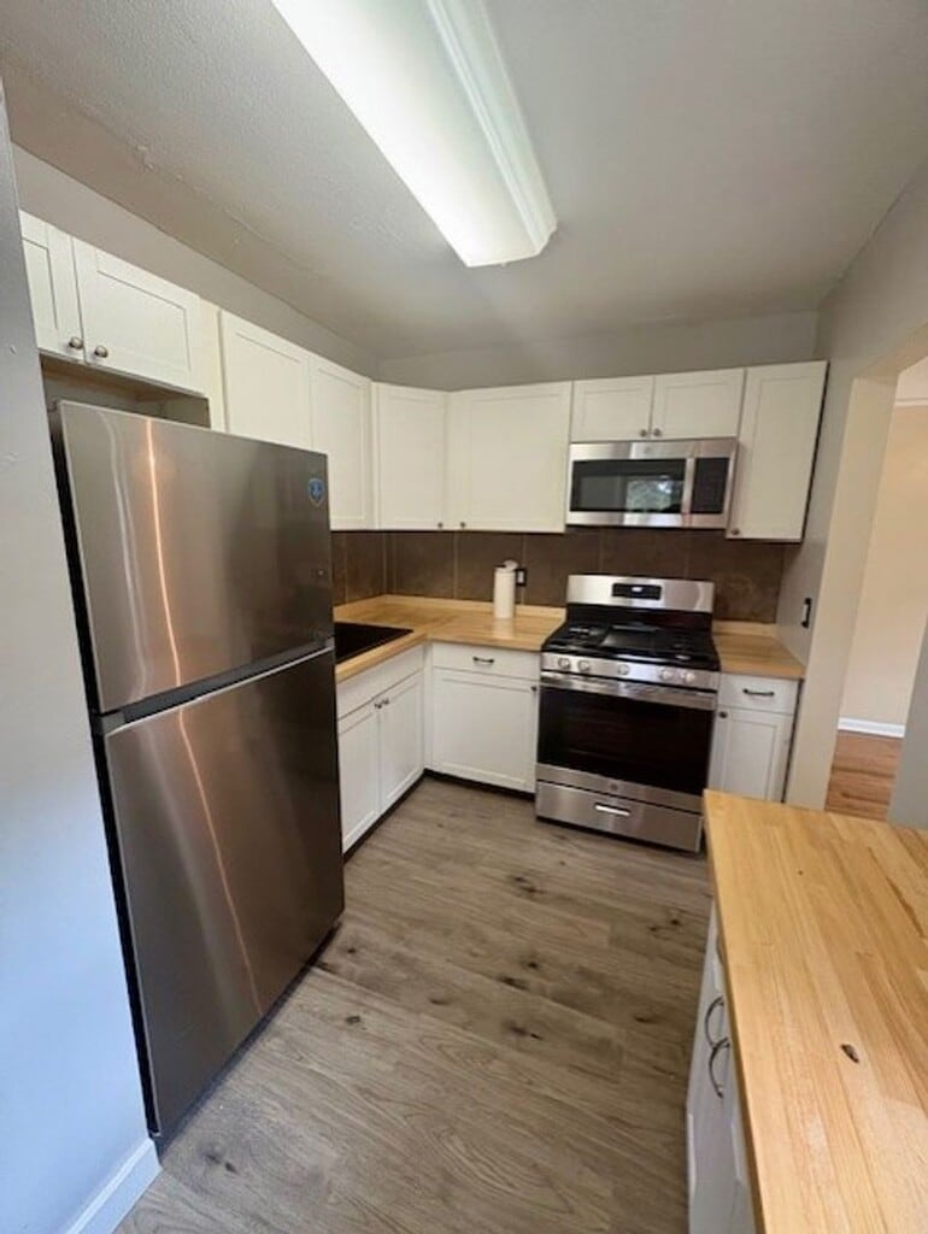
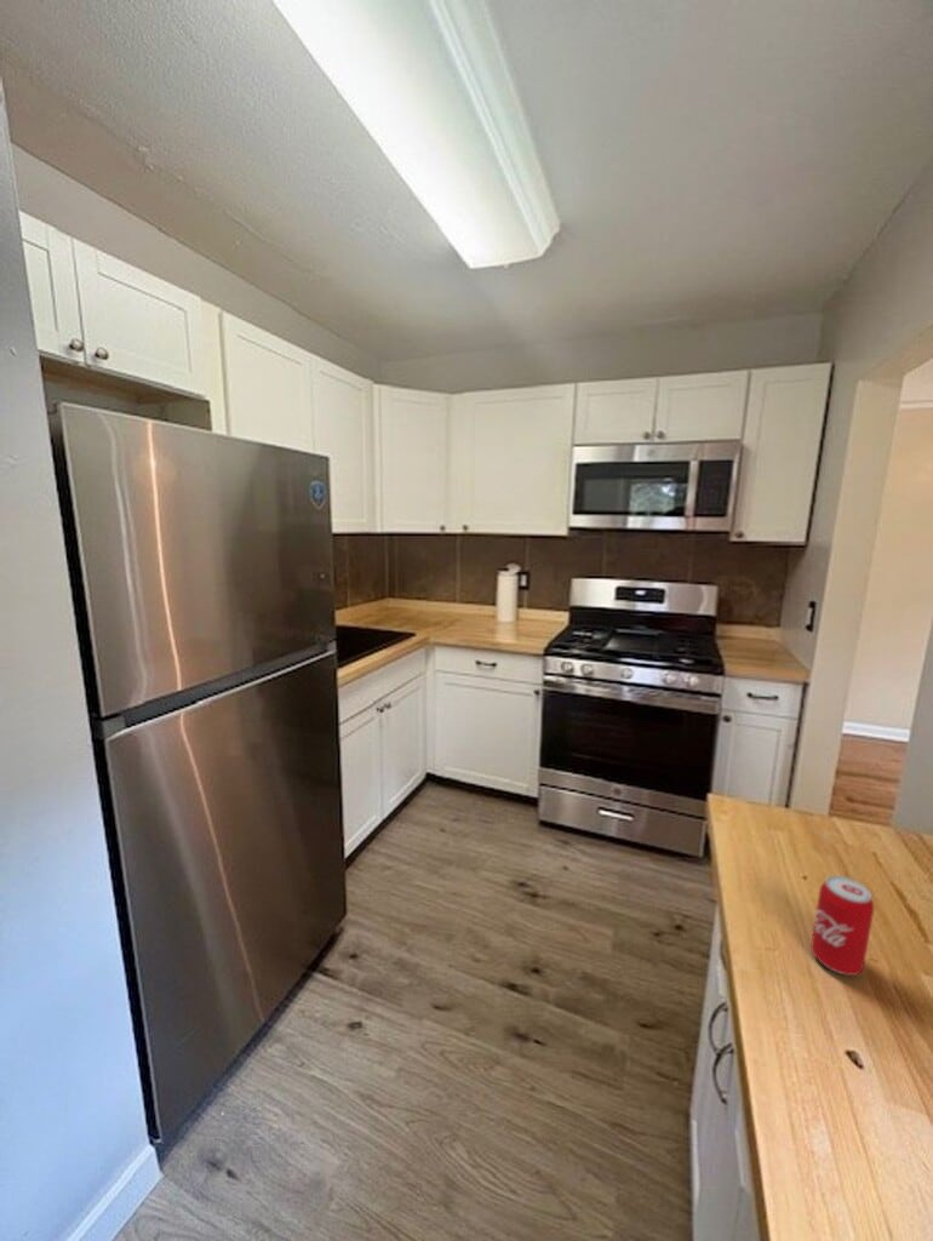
+ beverage can (841, 925)
